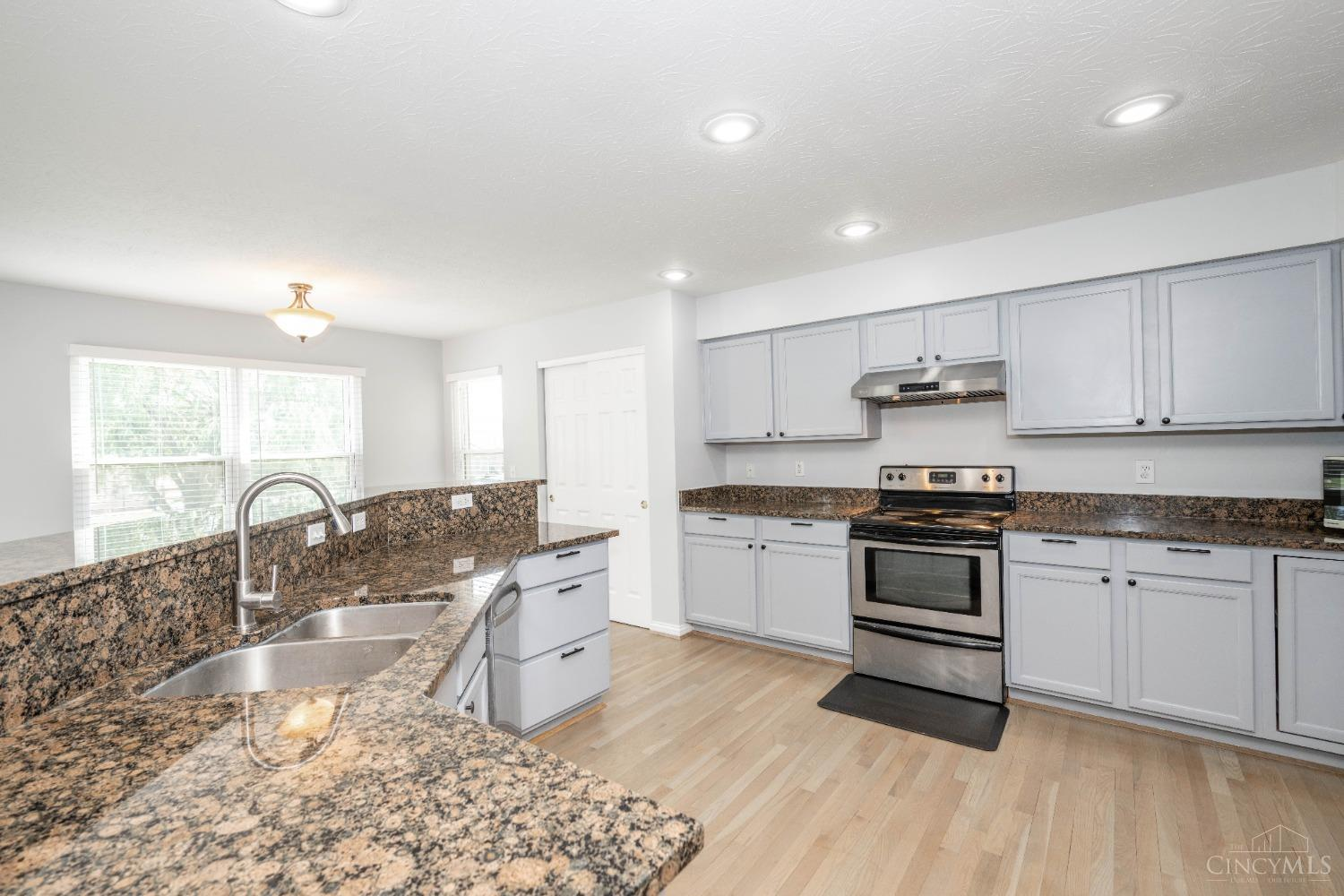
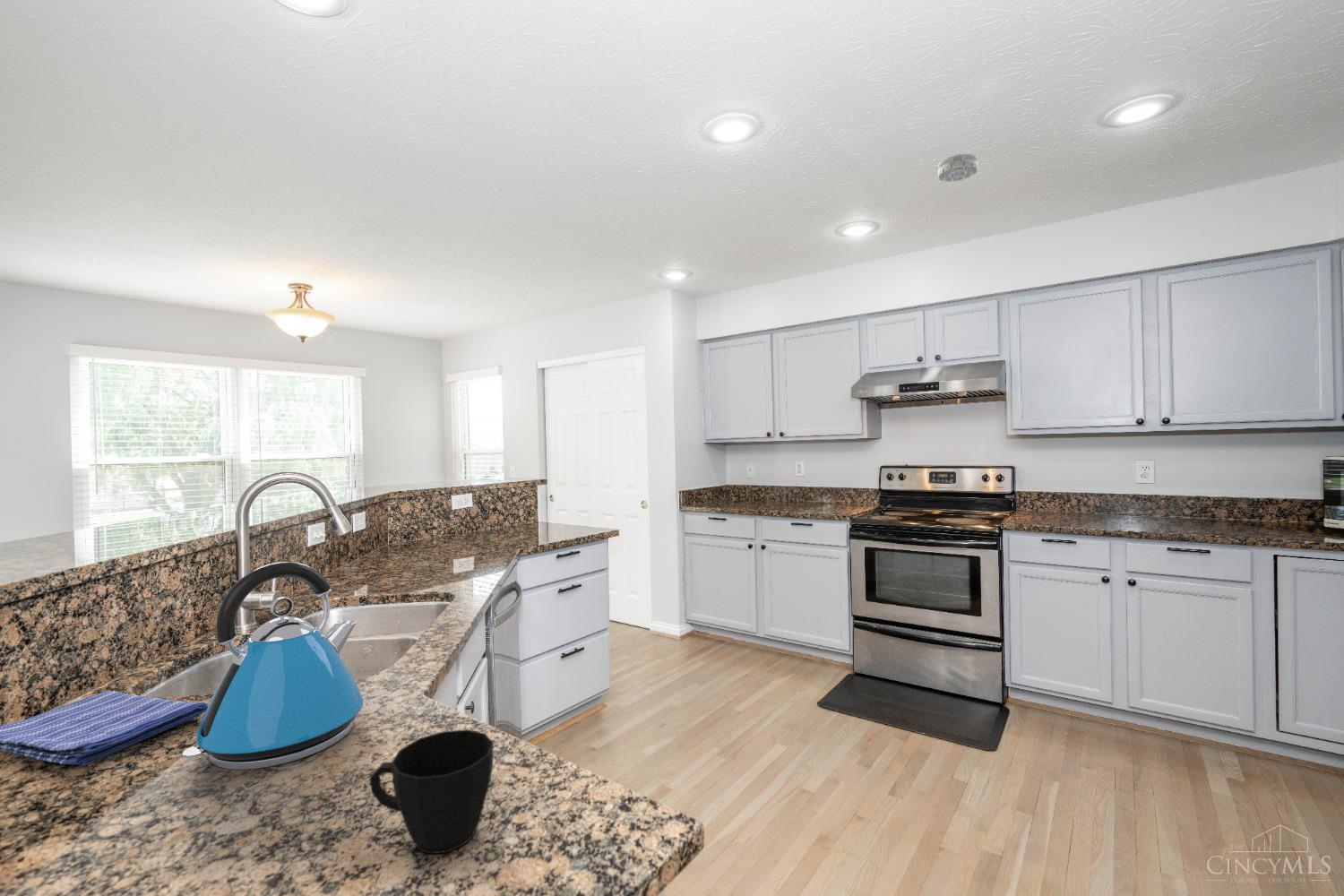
+ cup (440, 791)
+ smoke detector (957, 167)
+ dish towel (96, 720)
+ kettle (277, 651)
